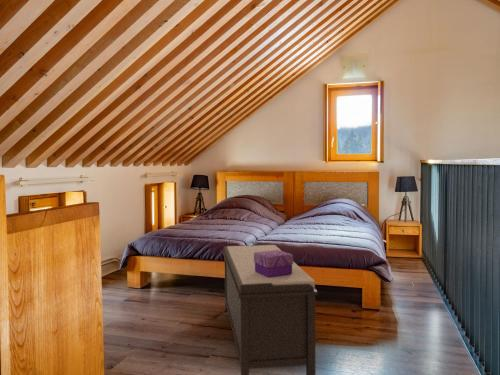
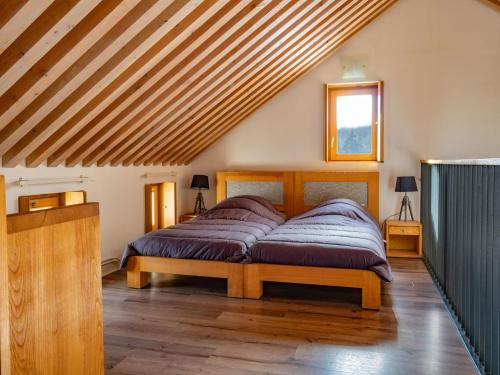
- bench (261, 299)
- decorative box (273, 263)
